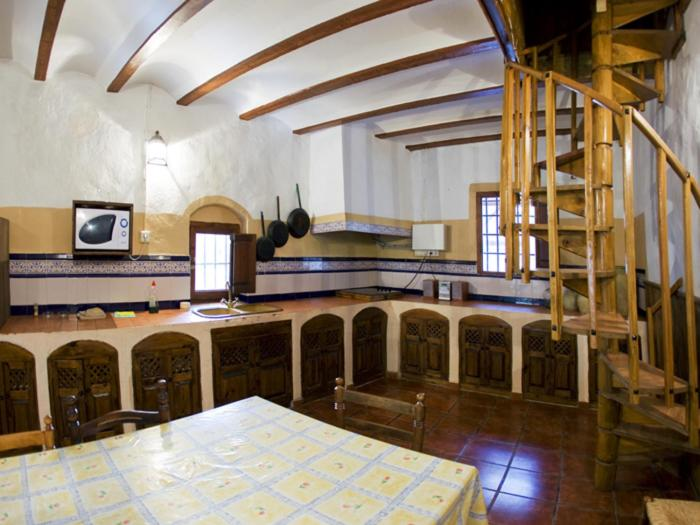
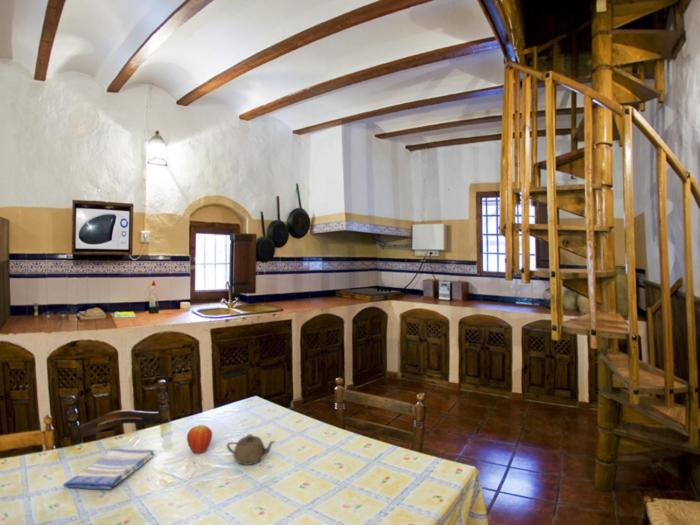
+ teapot (251, 447)
+ dish towel (112, 466)
+ fruit (199, 437)
